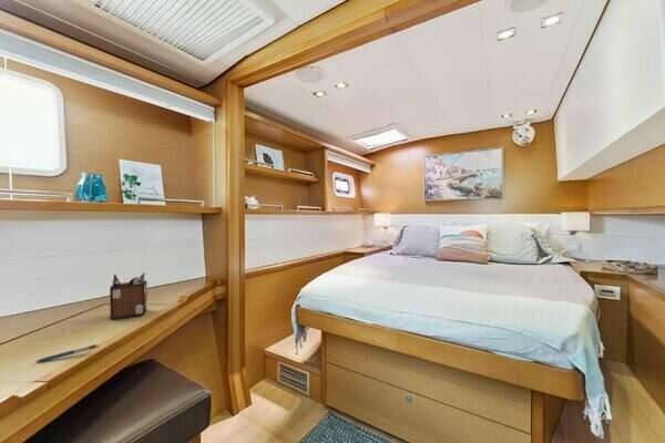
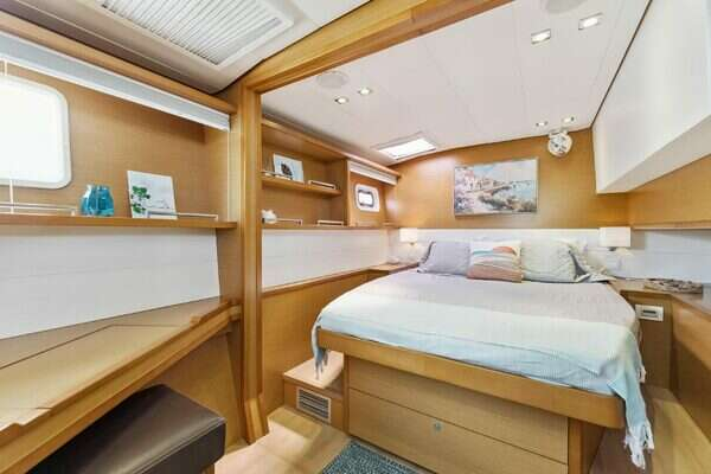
- desk organizer (129, 292)
- pen (69, 352)
